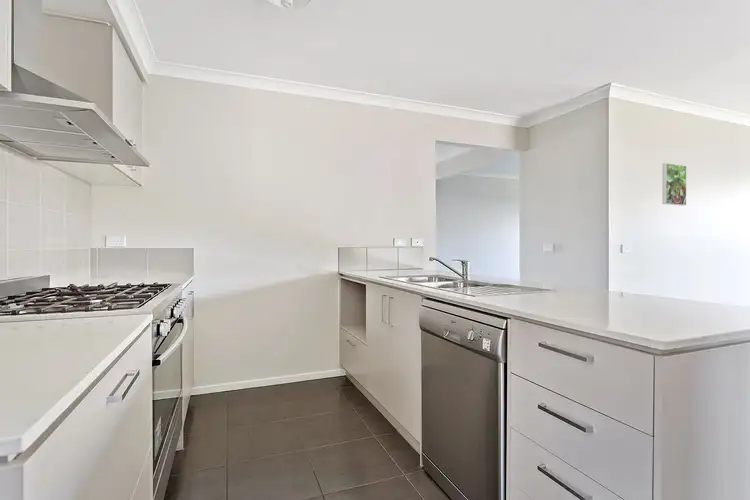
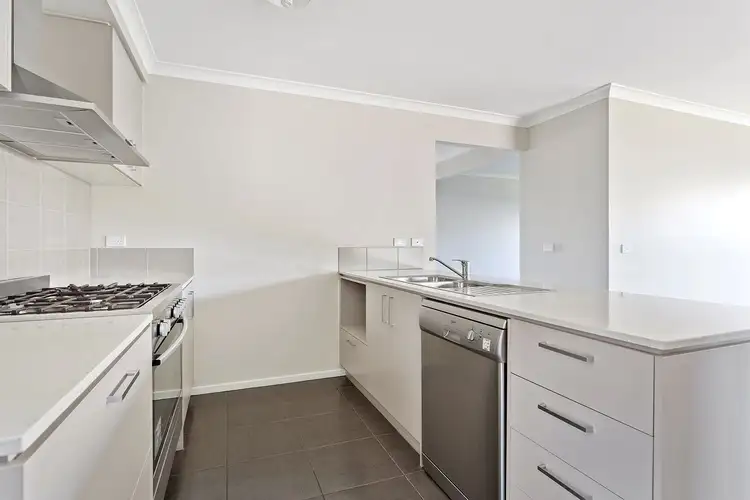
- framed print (674, 184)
